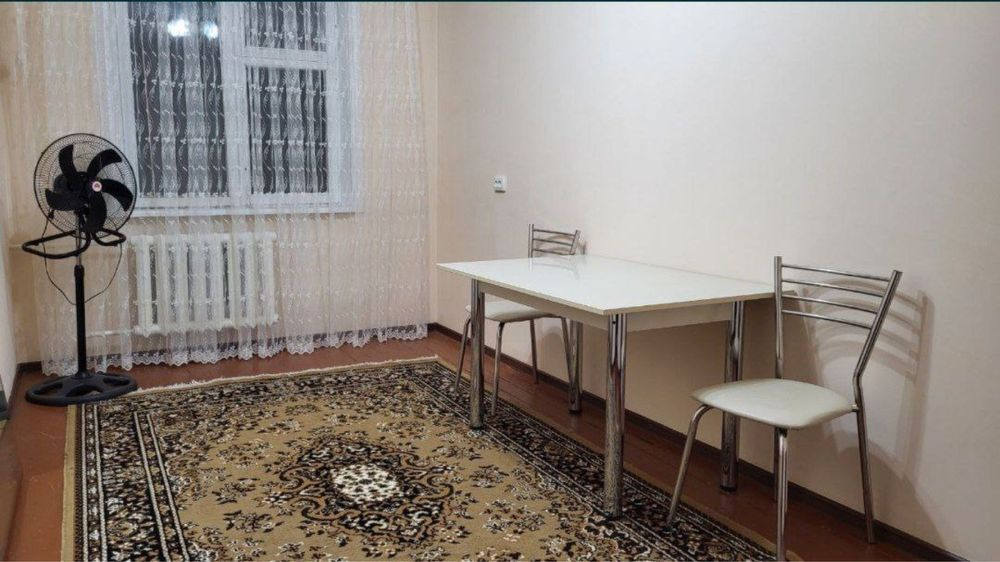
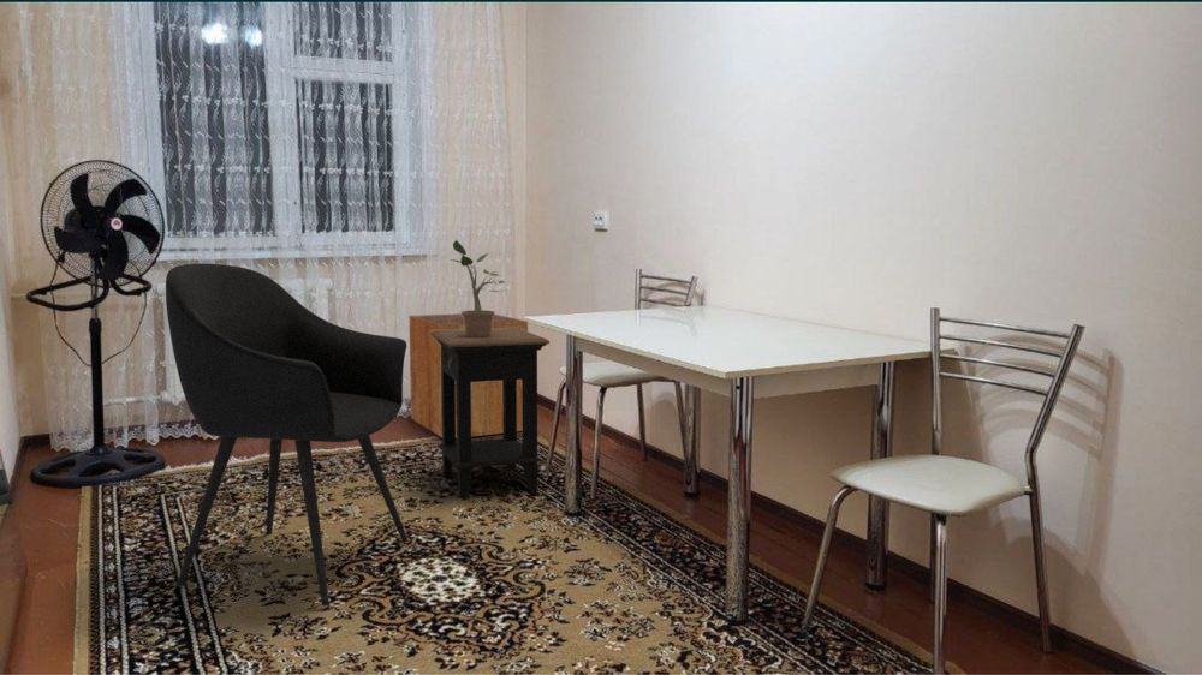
+ side table (502, 408)
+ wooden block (471, 382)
+ armchair (297, 416)
+ potted plant (478, 286)
